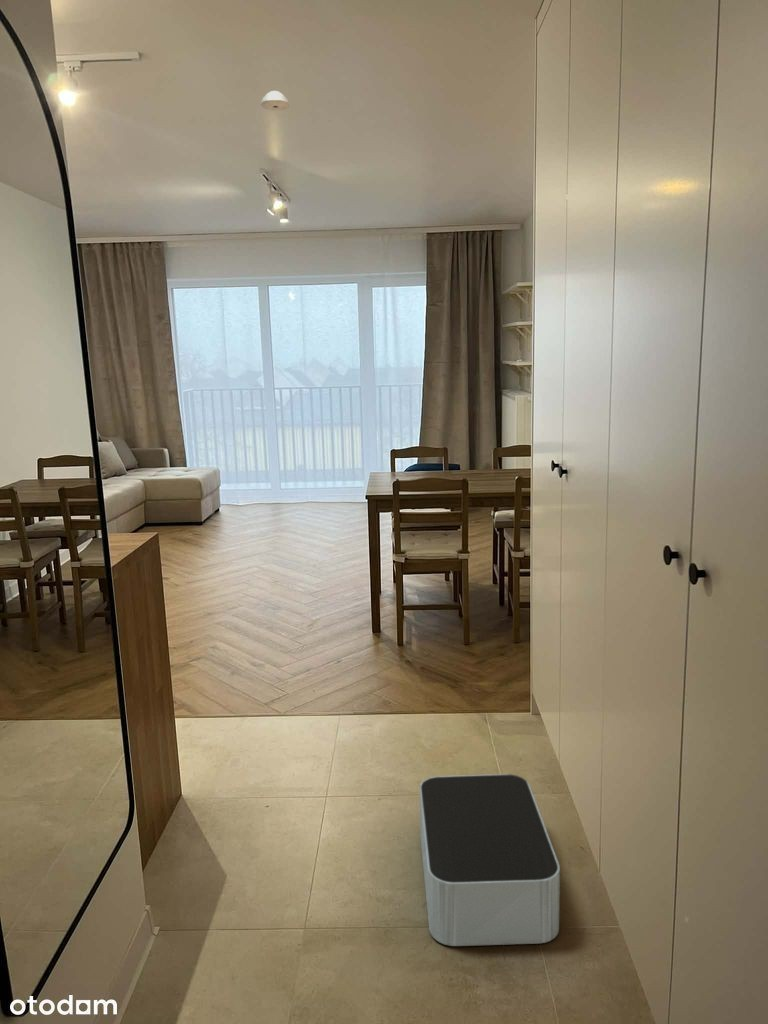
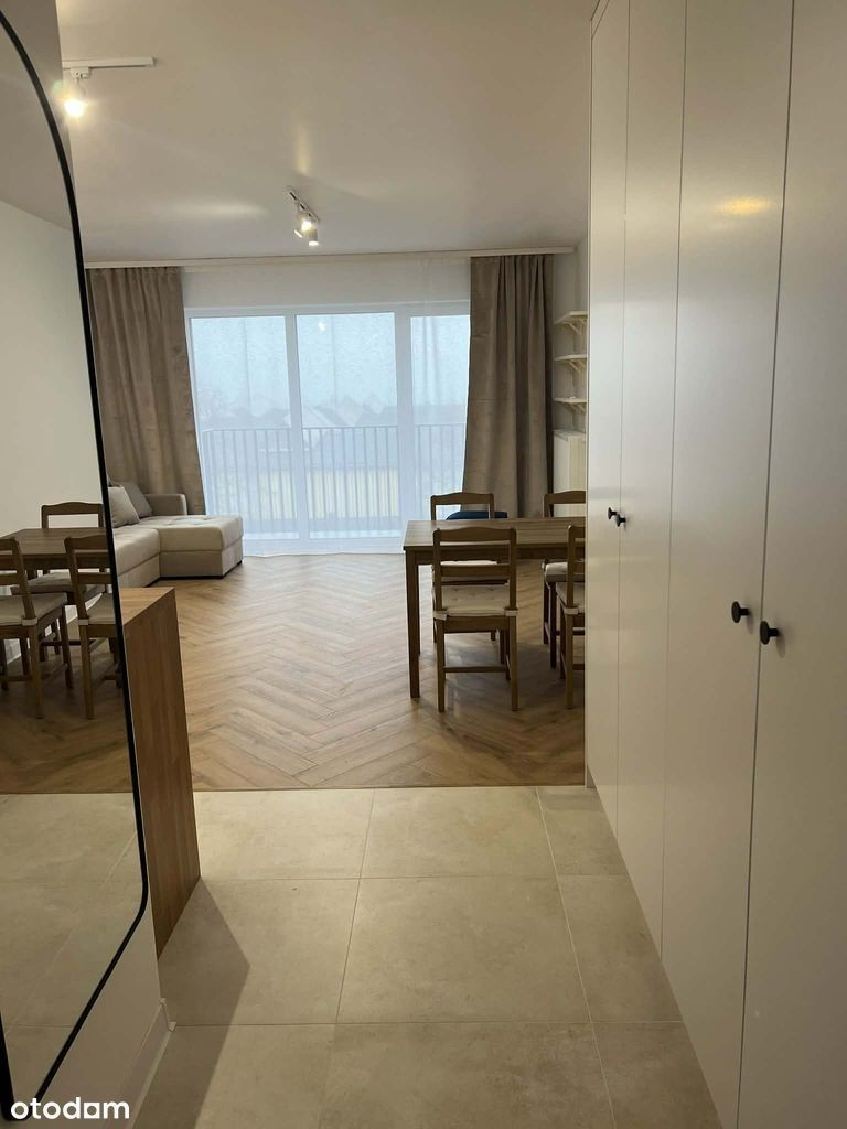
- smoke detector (275, 99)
- storage bin (483, 850)
